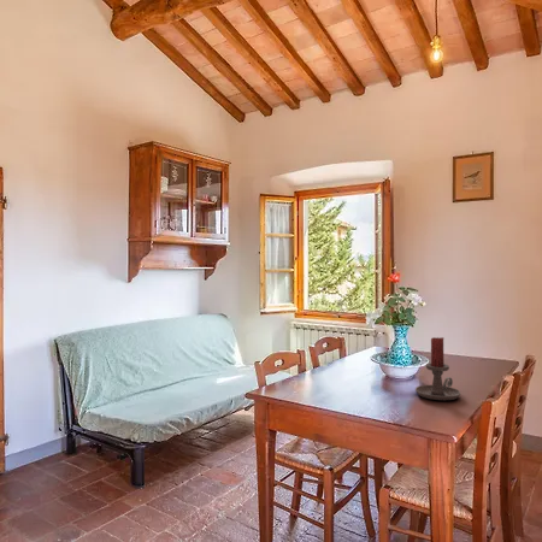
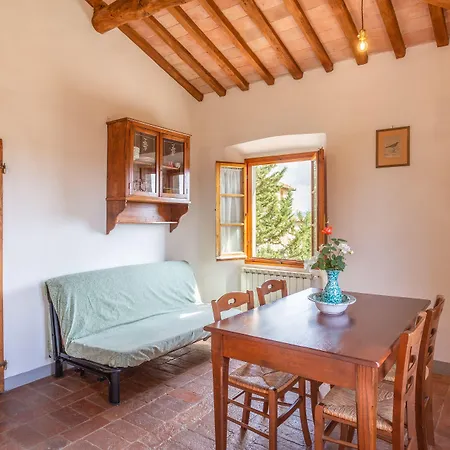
- candle holder (440, 365)
